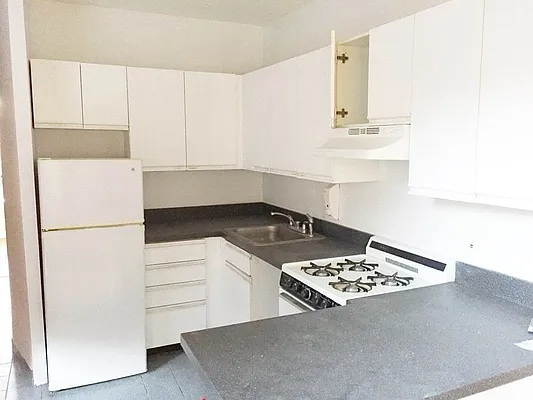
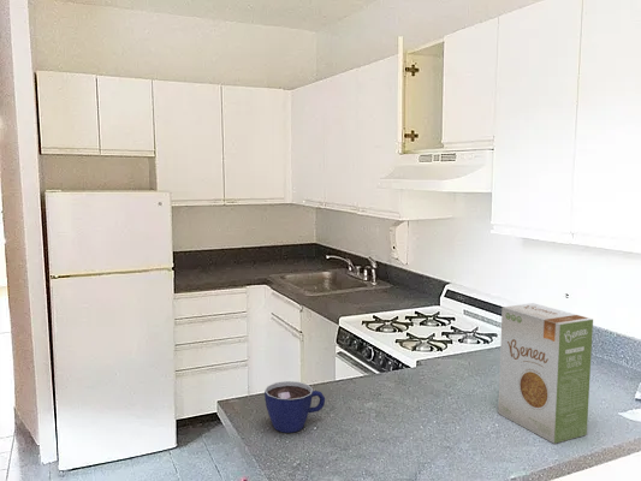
+ cup (296, 405)
+ food box (542, 368)
